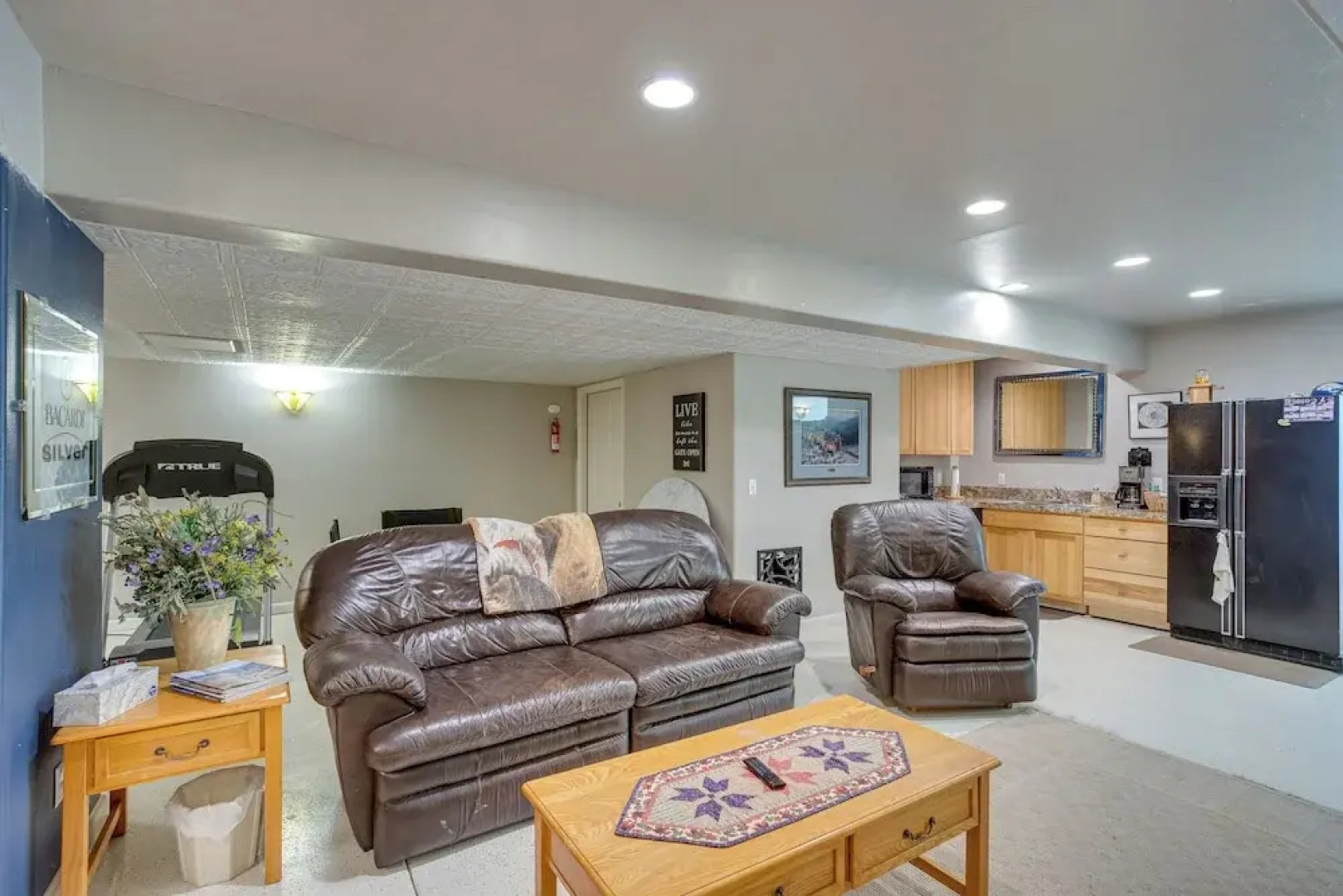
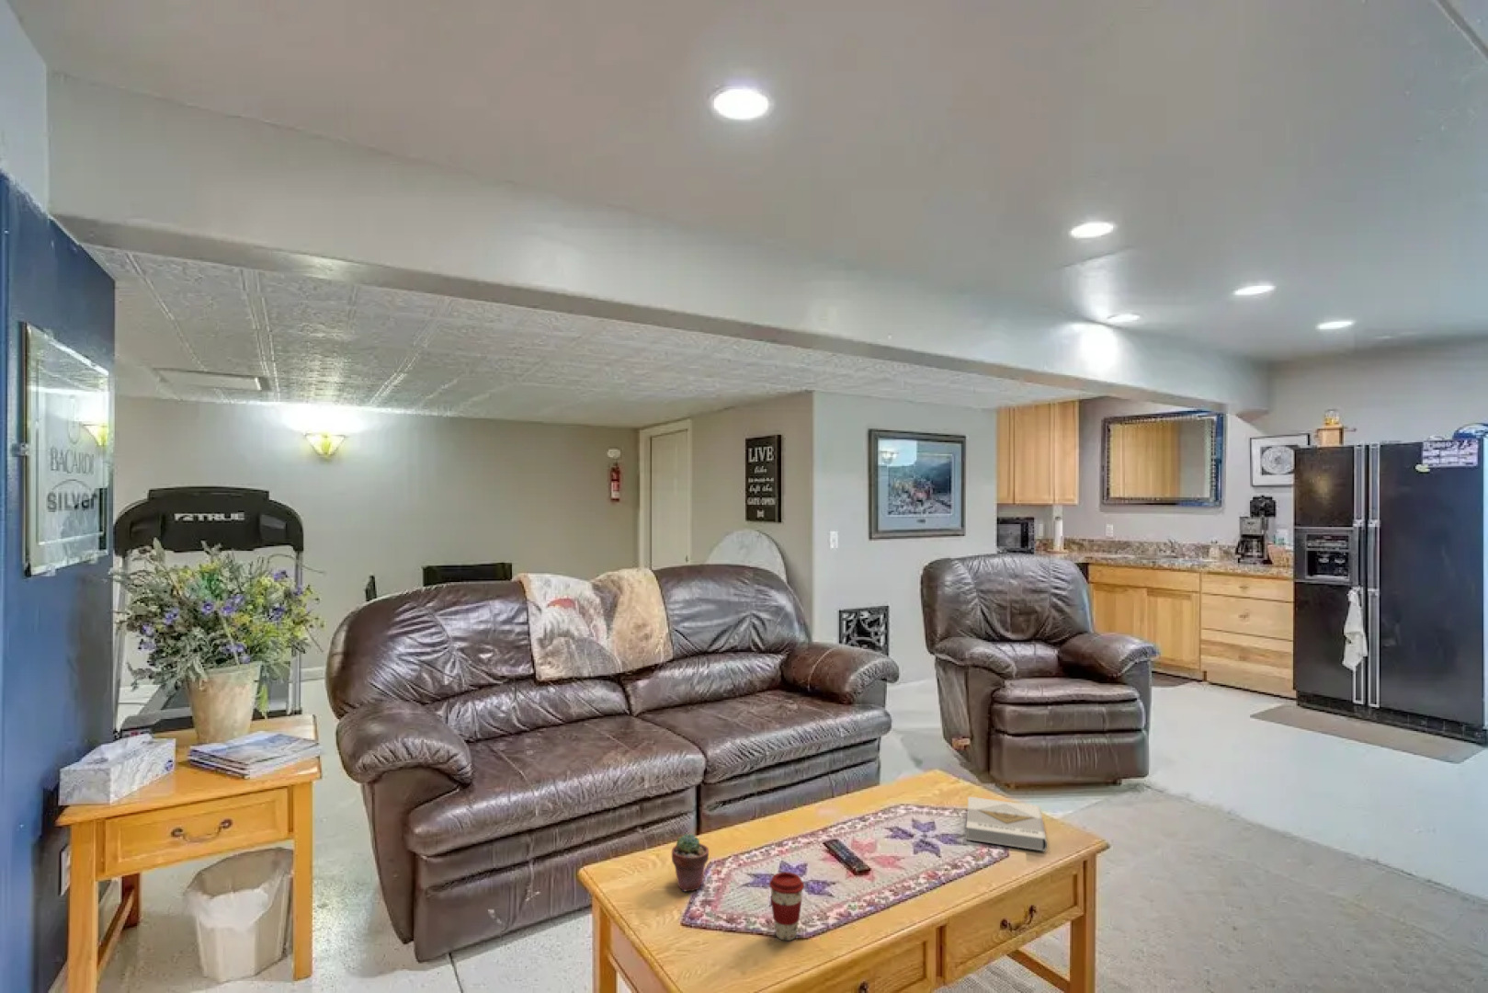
+ coffee cup (786, 905)
+ book (1005, 822)
+ potted succulent (689, 860)
